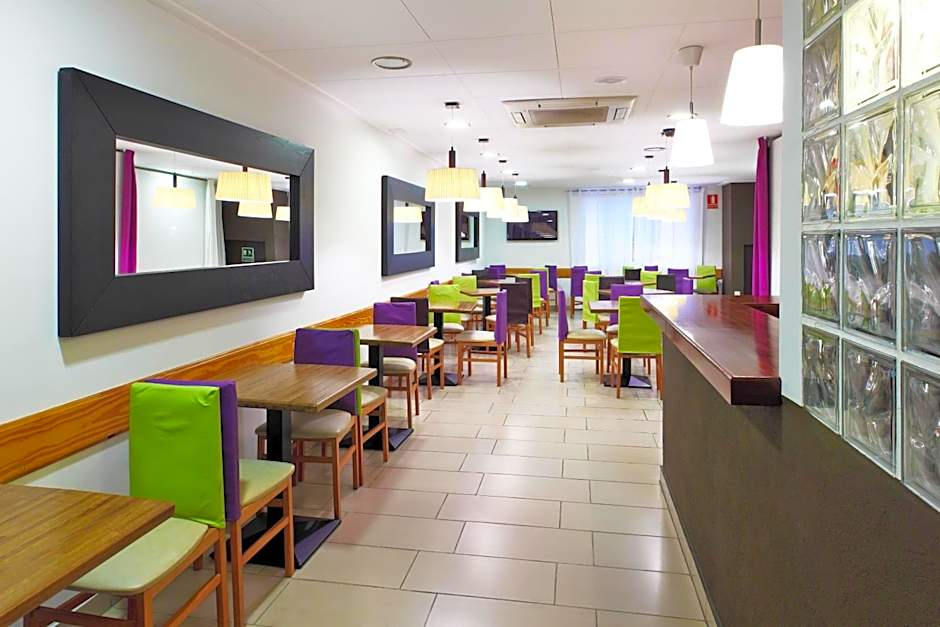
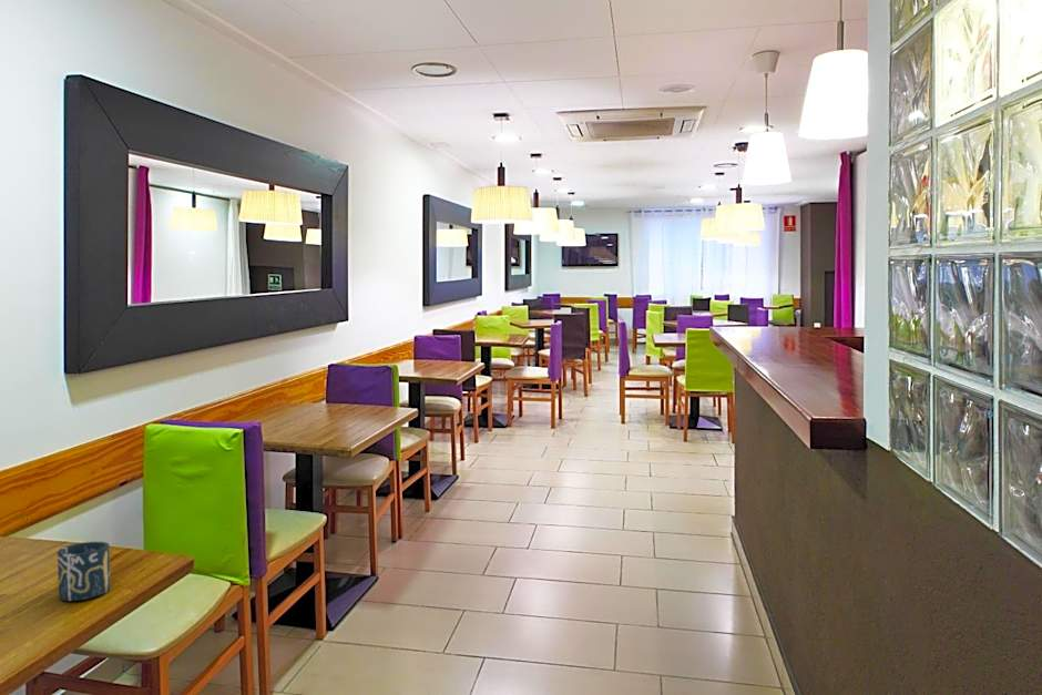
+ cup (82, 568)
